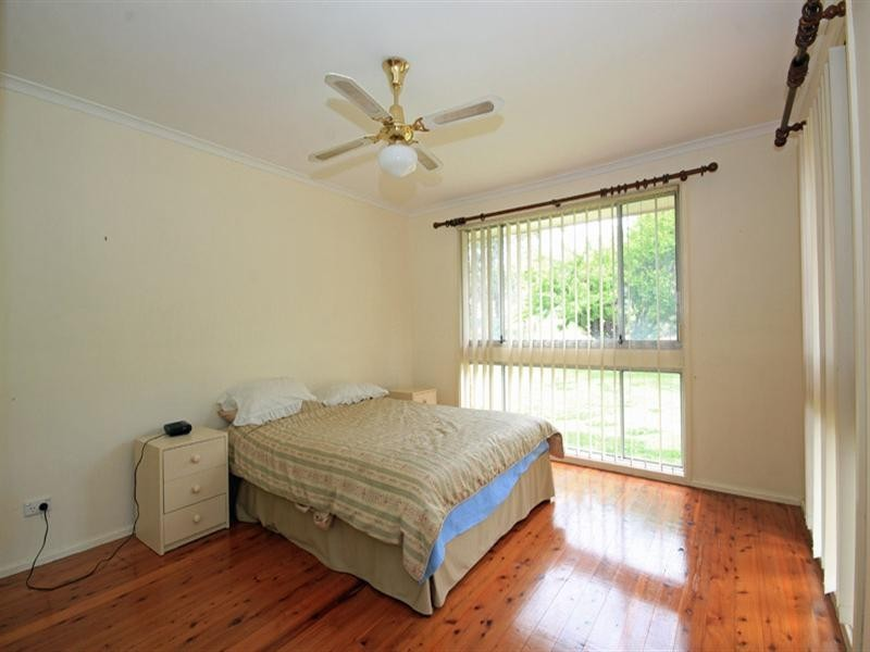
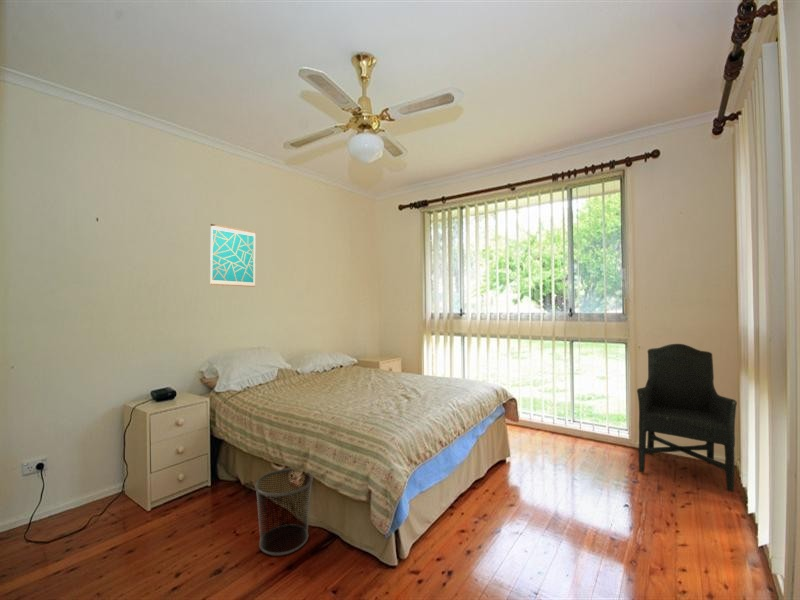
+ waste bin (284, 510)
+ chair (683, 407)
+ wall art (233, 257)
